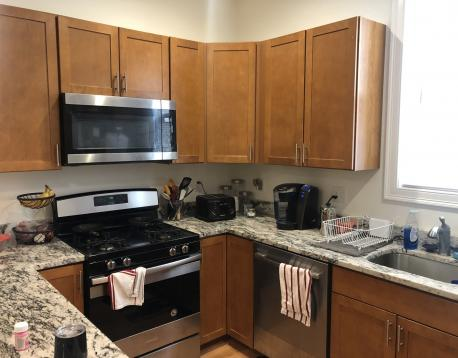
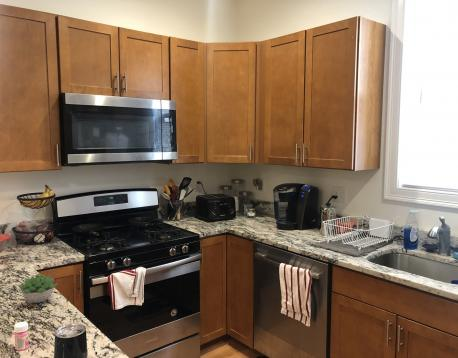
+ succulent plant (38, 289)
